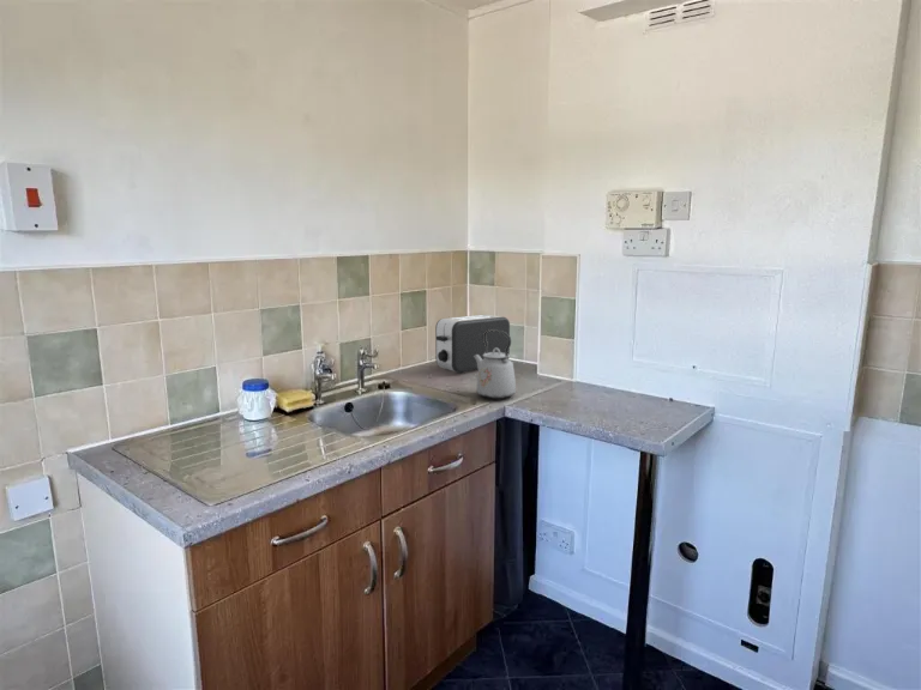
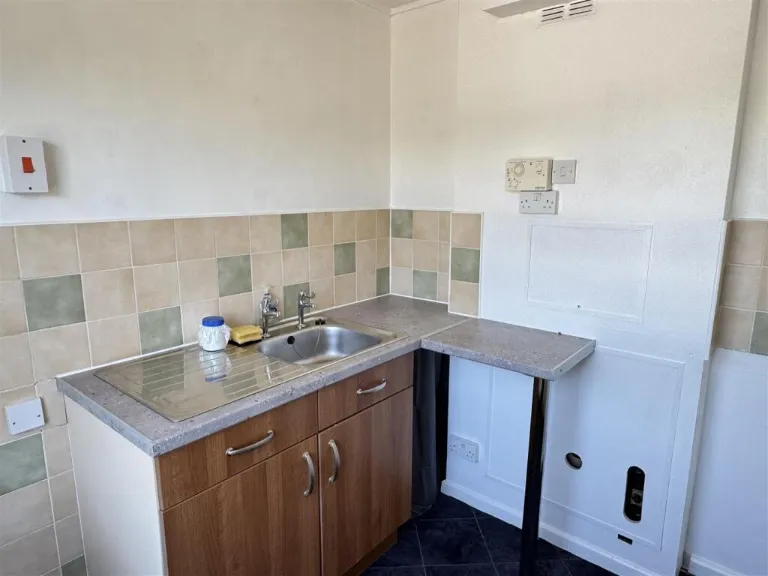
- toaster (472, 343)
- kettle (490, 362)
